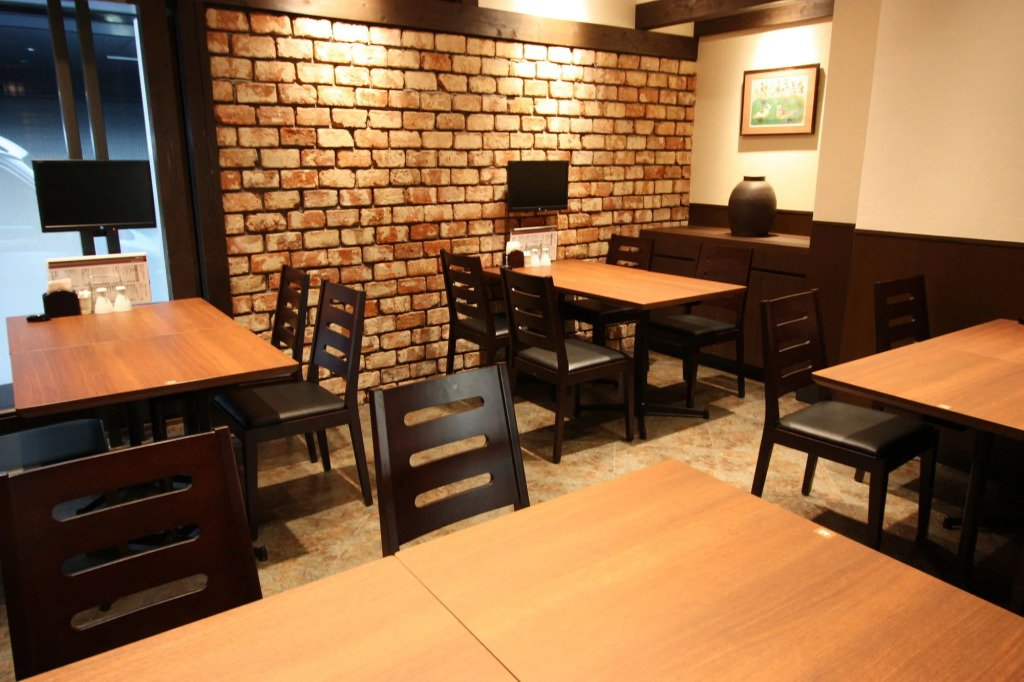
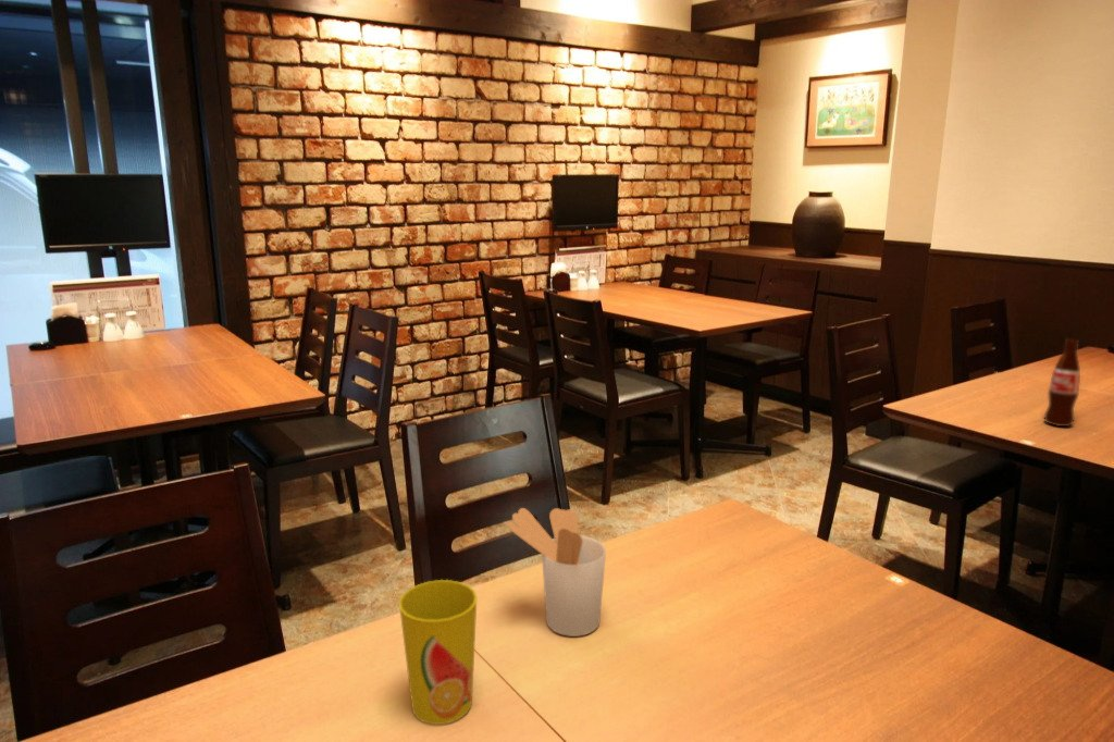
+ utensil holder (556, 567)
+ bottle (1065, 382)
+ cup (440, 653)
